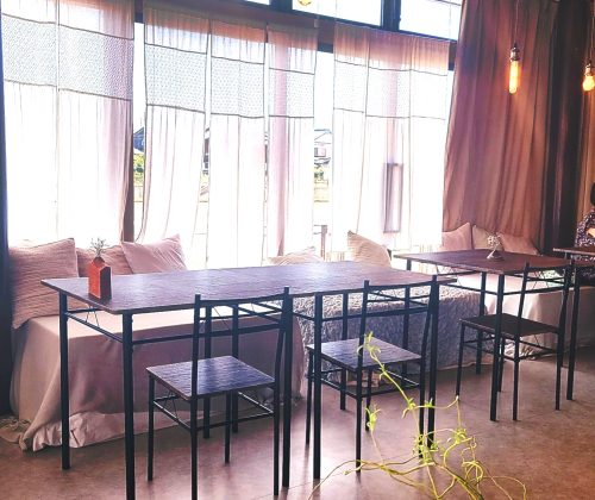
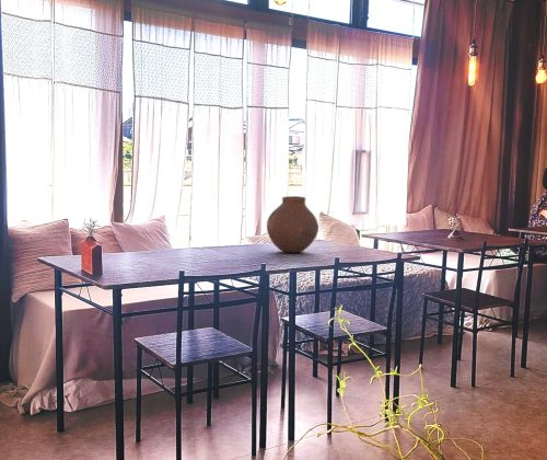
+ vase (292, 225)
